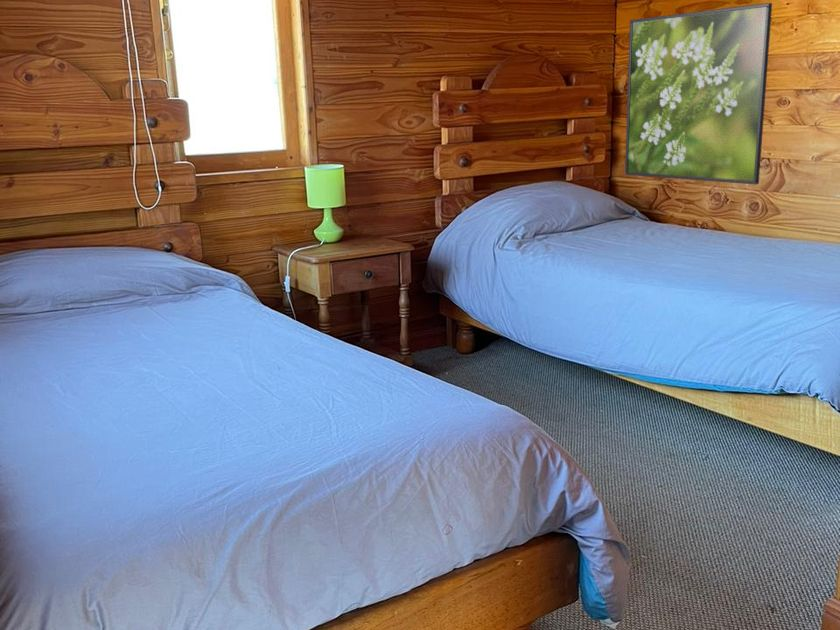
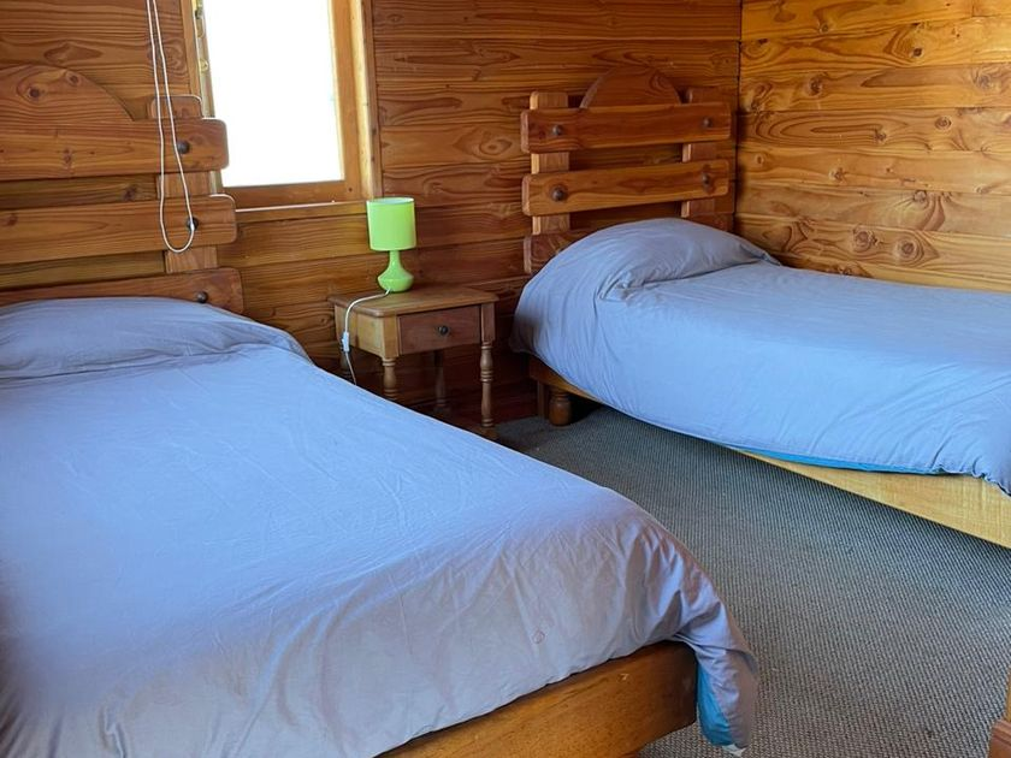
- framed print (690, 97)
